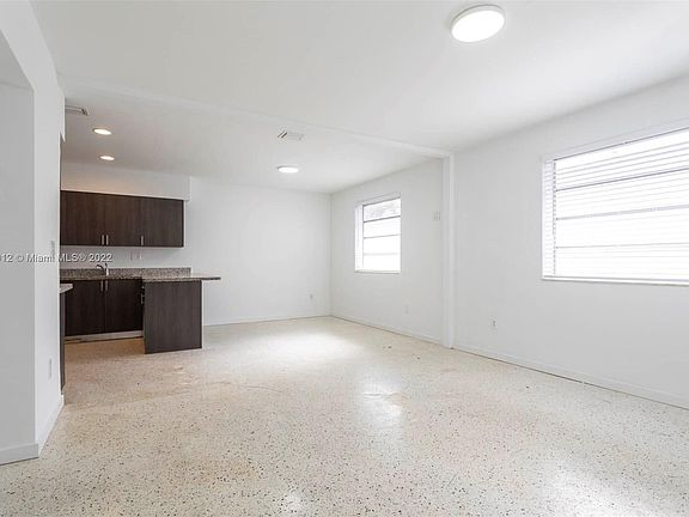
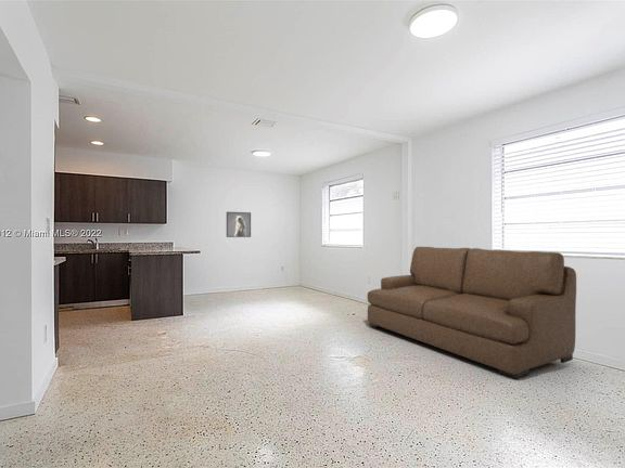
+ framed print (239, 224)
+ sofa (454, 294)
